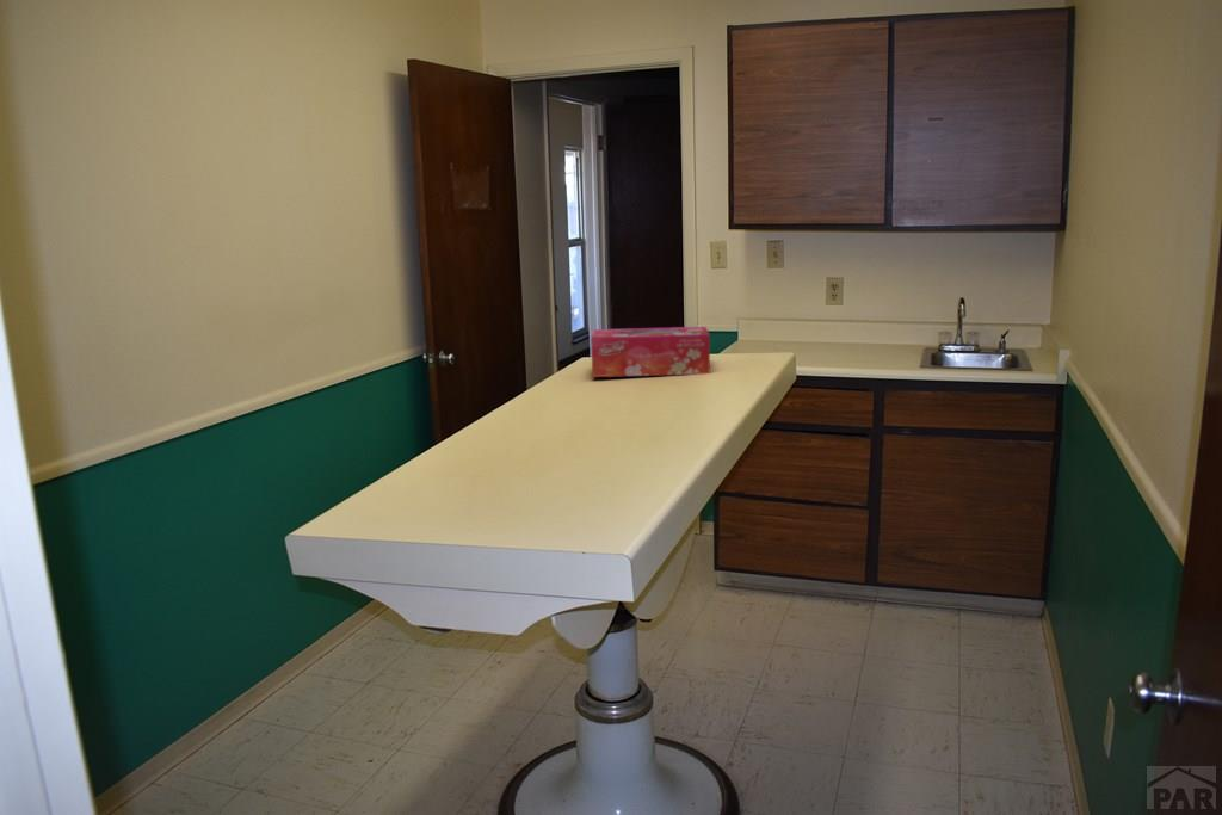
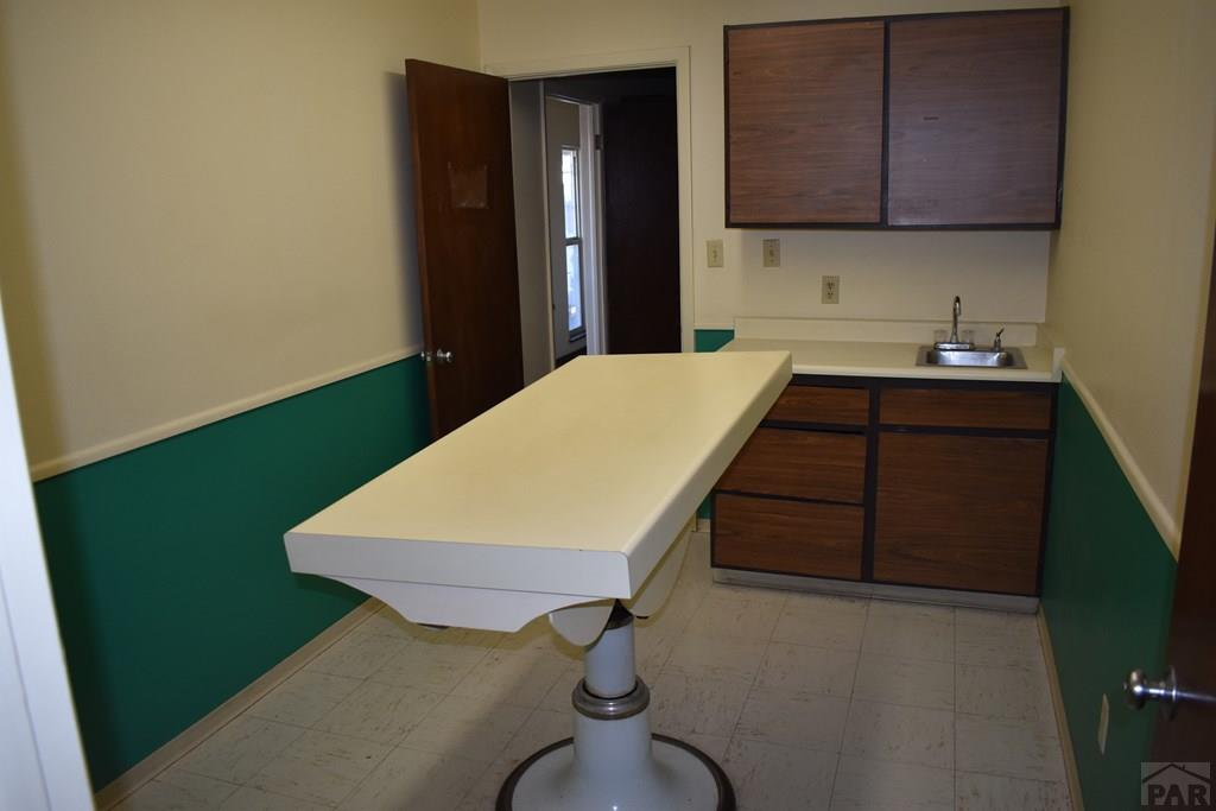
- tissue box (650, 351)
